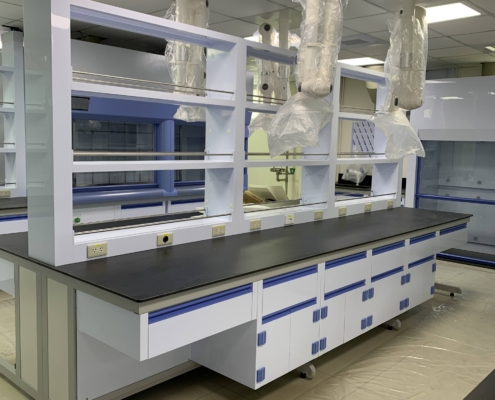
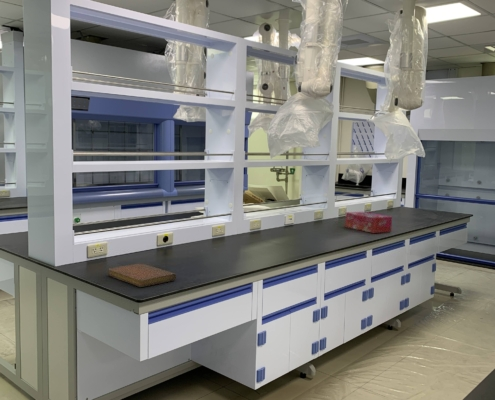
+ tissue box (367, 221)
+ notebook (141, 274)
